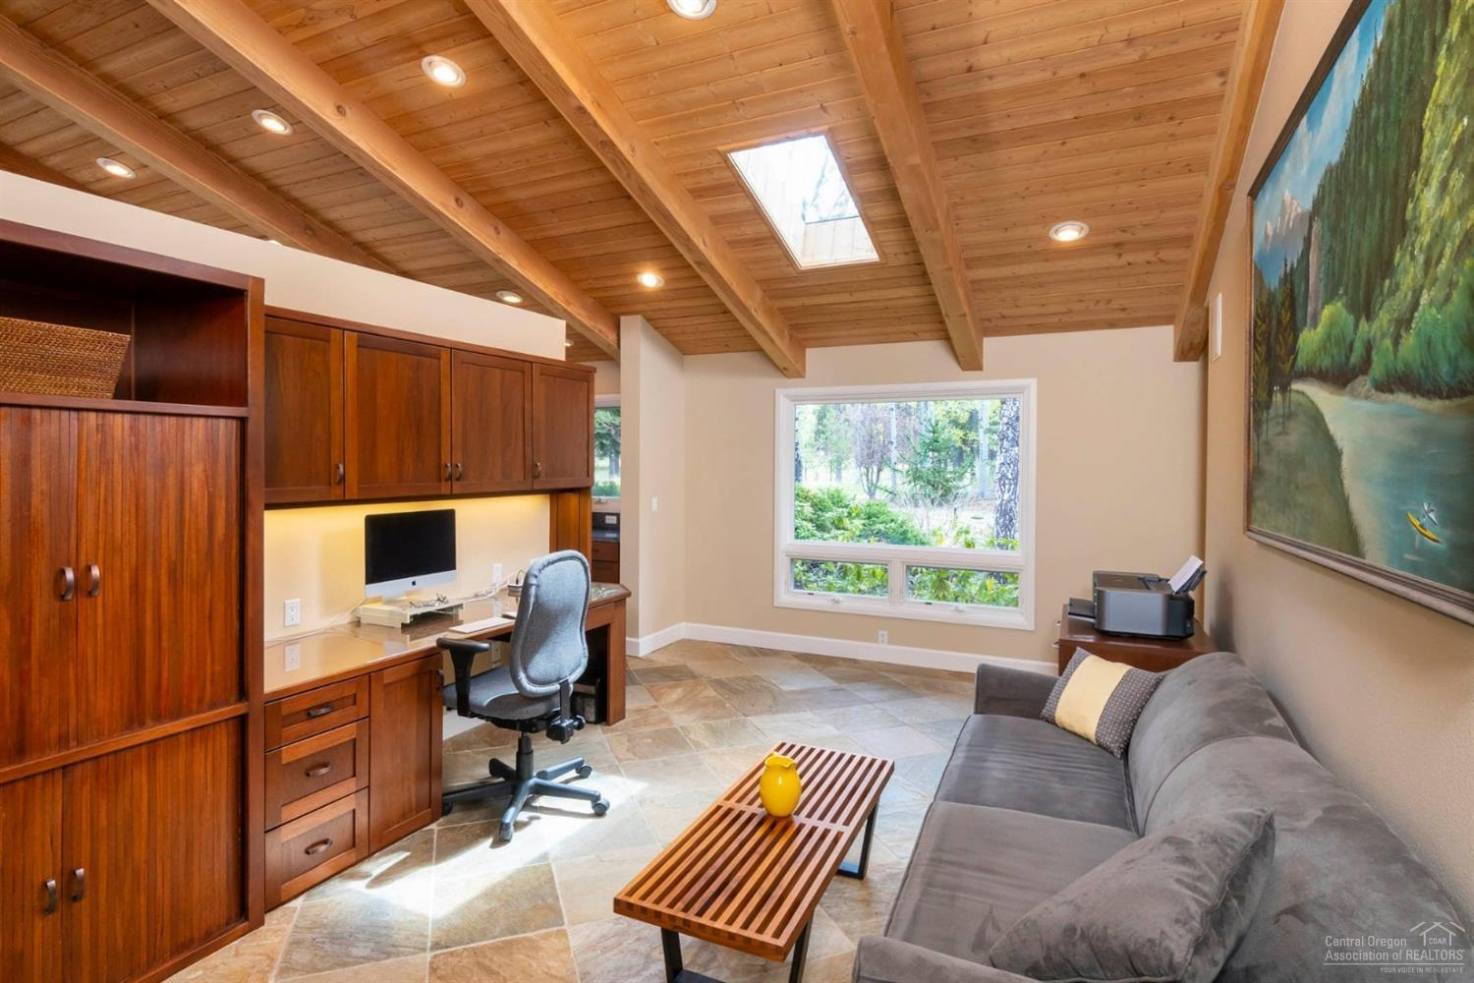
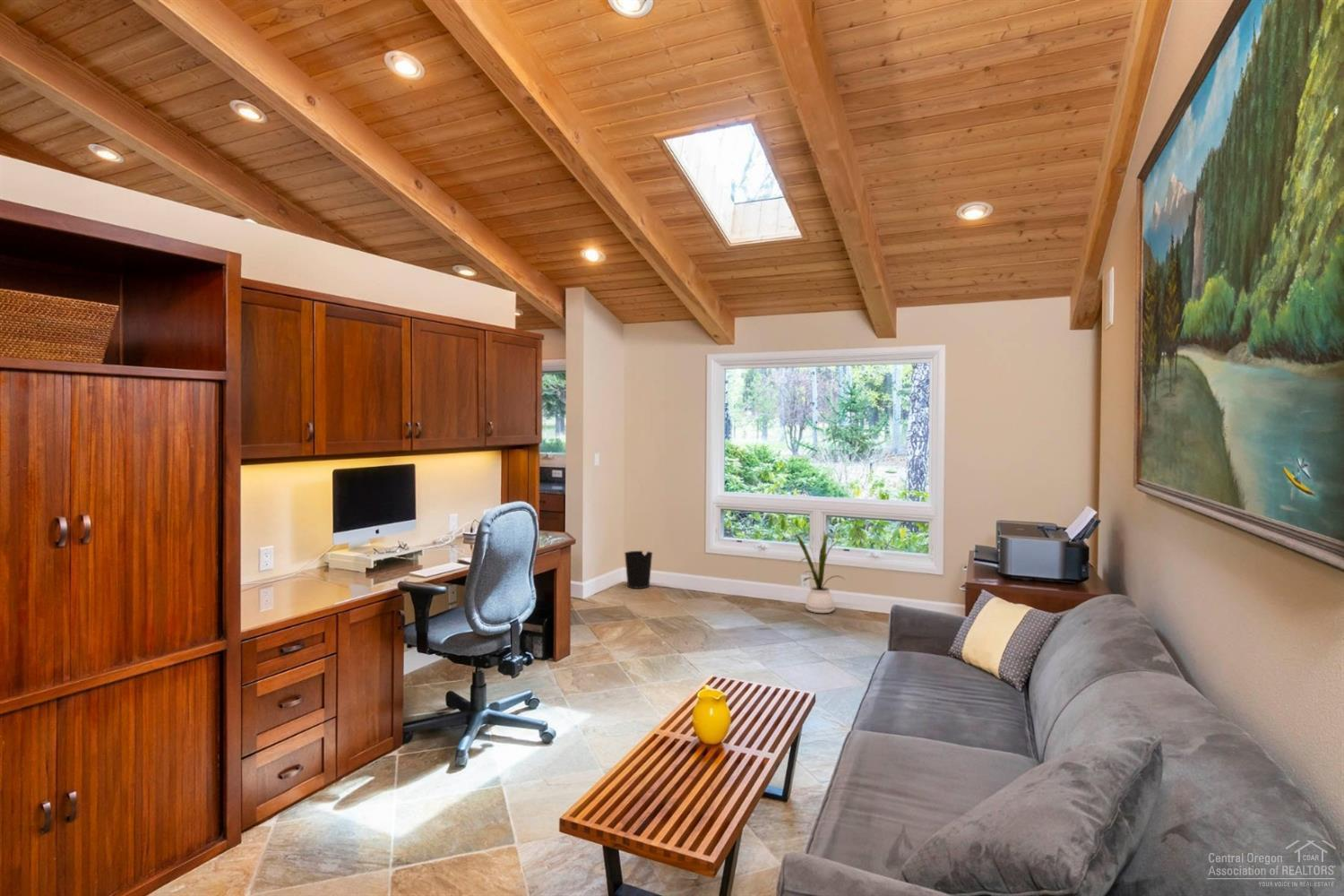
+ wastebasket (638, 569)
+ house plant (816, 567)
